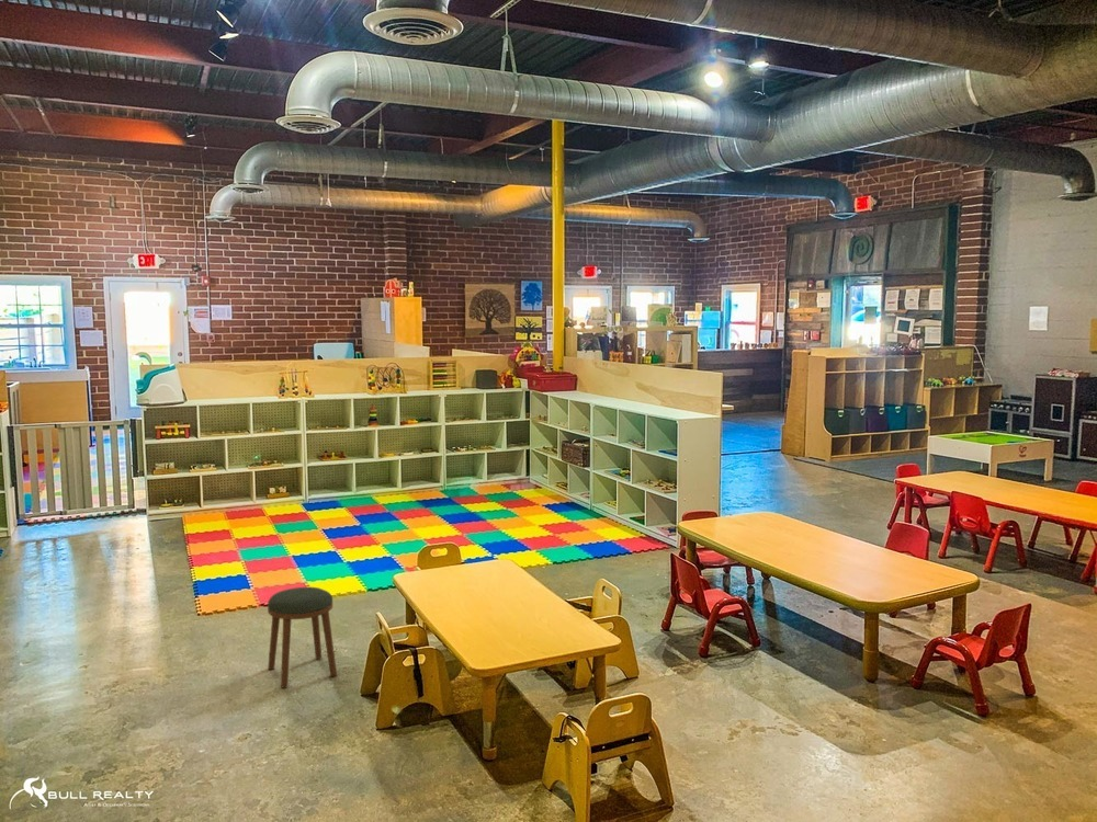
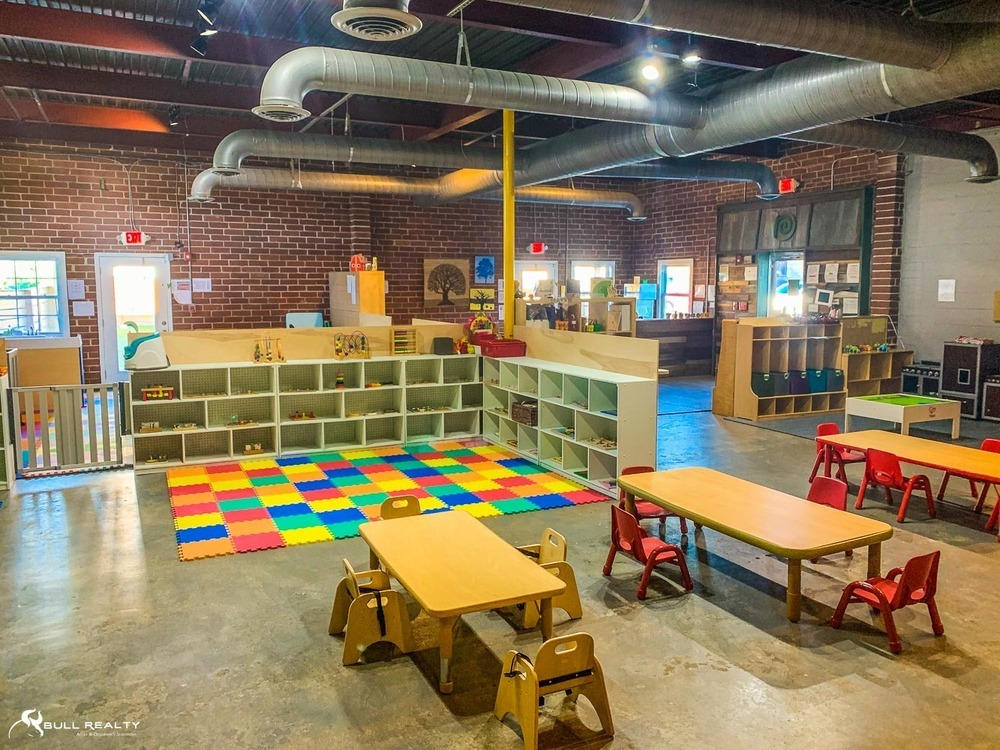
- stool (290, 632)
